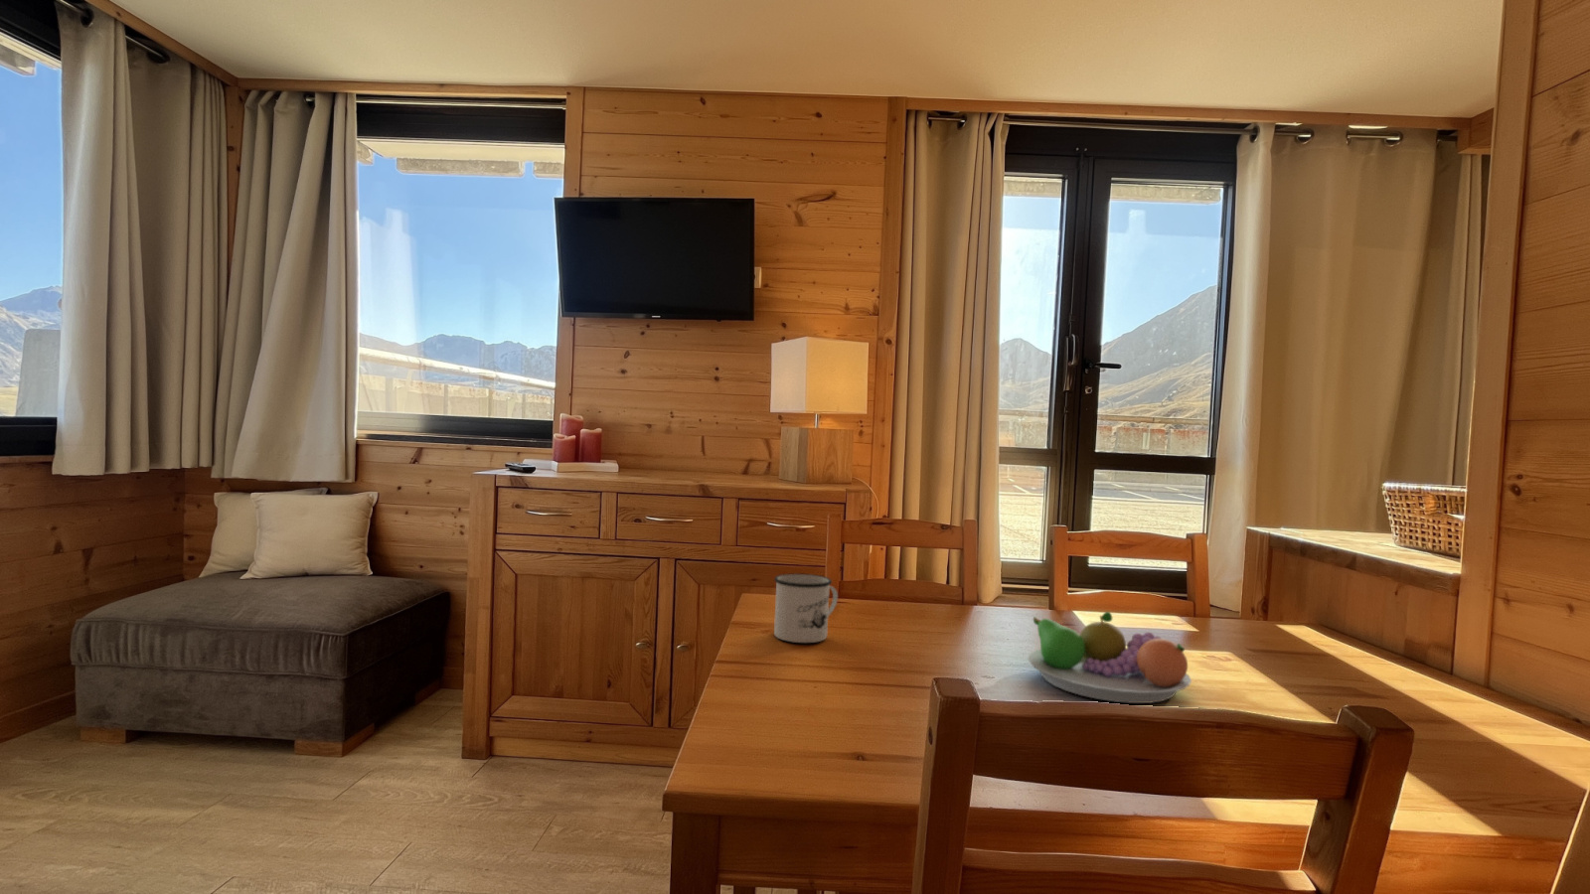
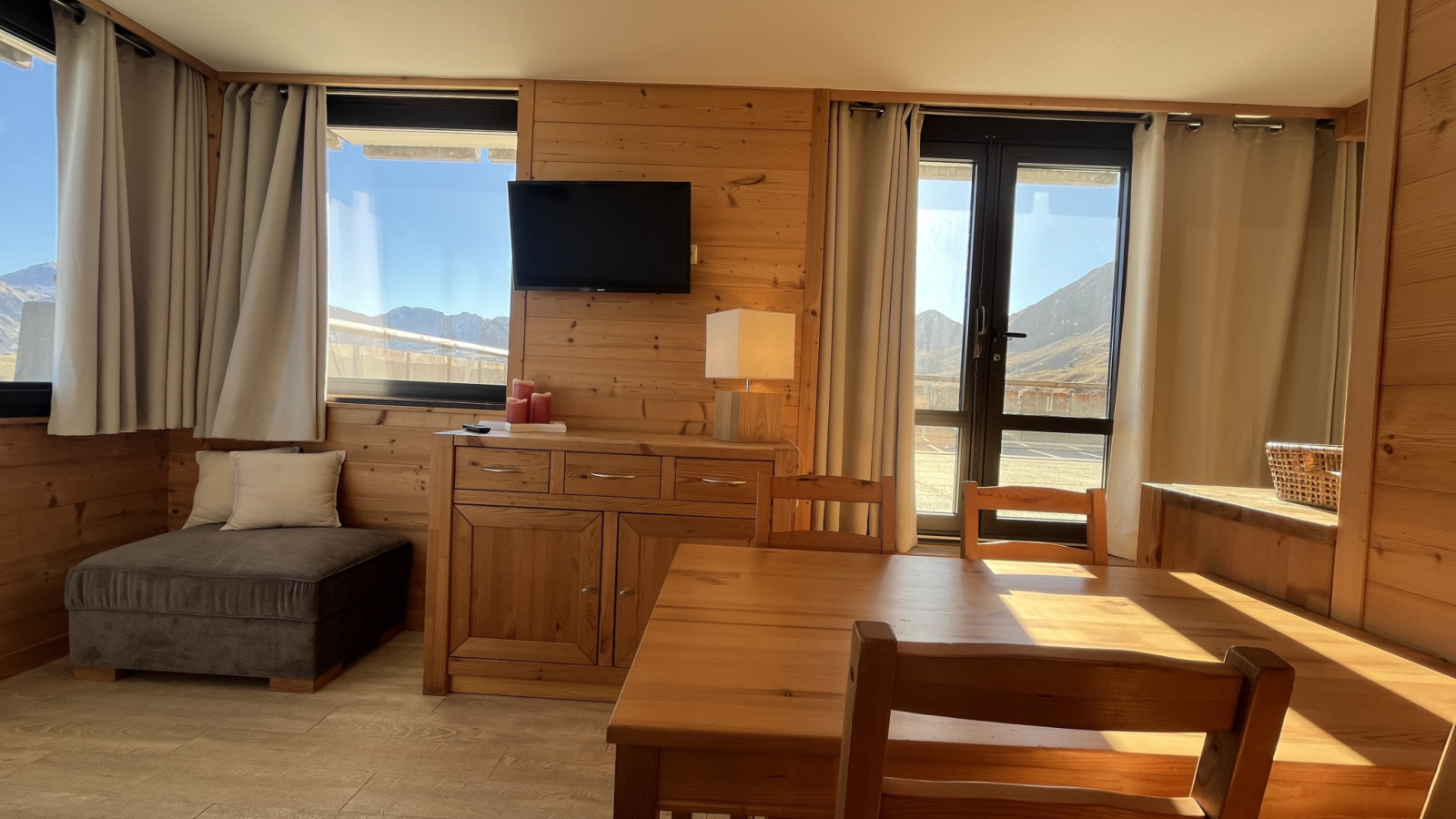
- fruit bowl (1103, 651)
- mug (808, 606)
